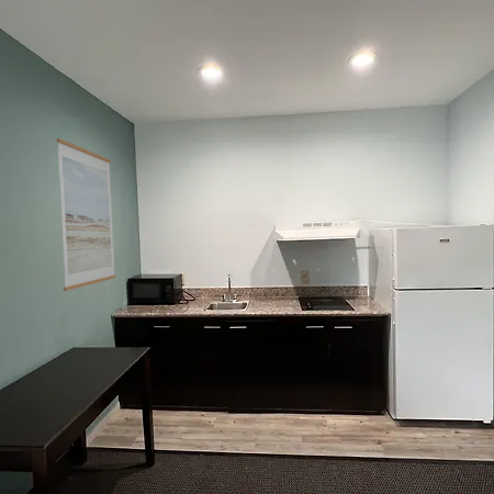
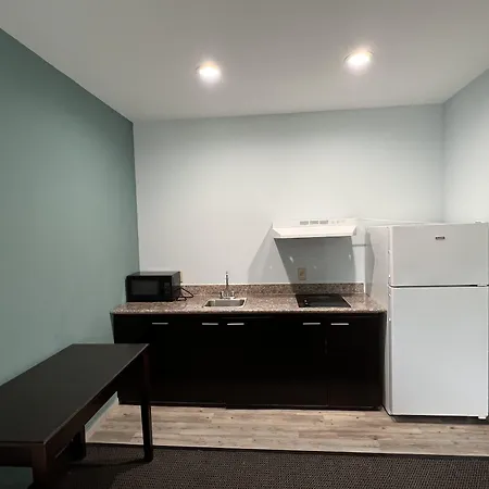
- wall art (89, 217)
